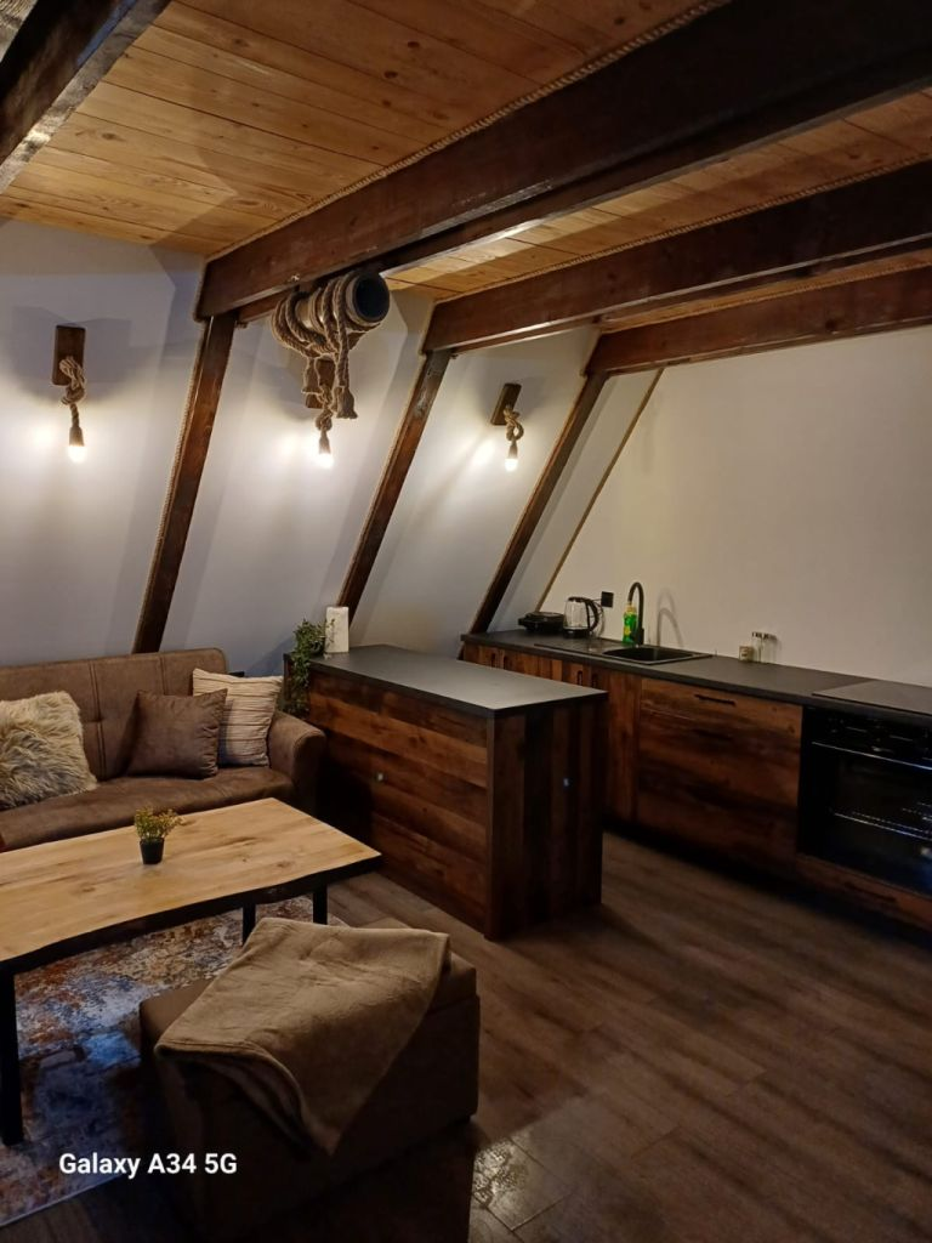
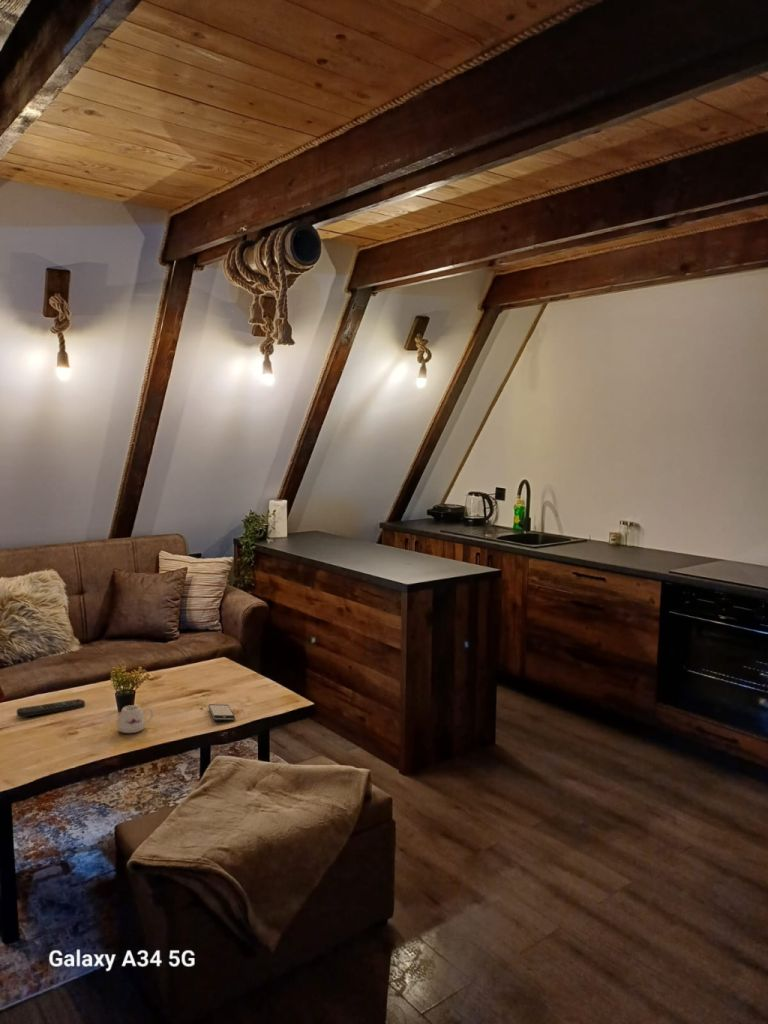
+ smartphone (221, 712)
+ mug (135, 718)
+ remote control (51, 707)
